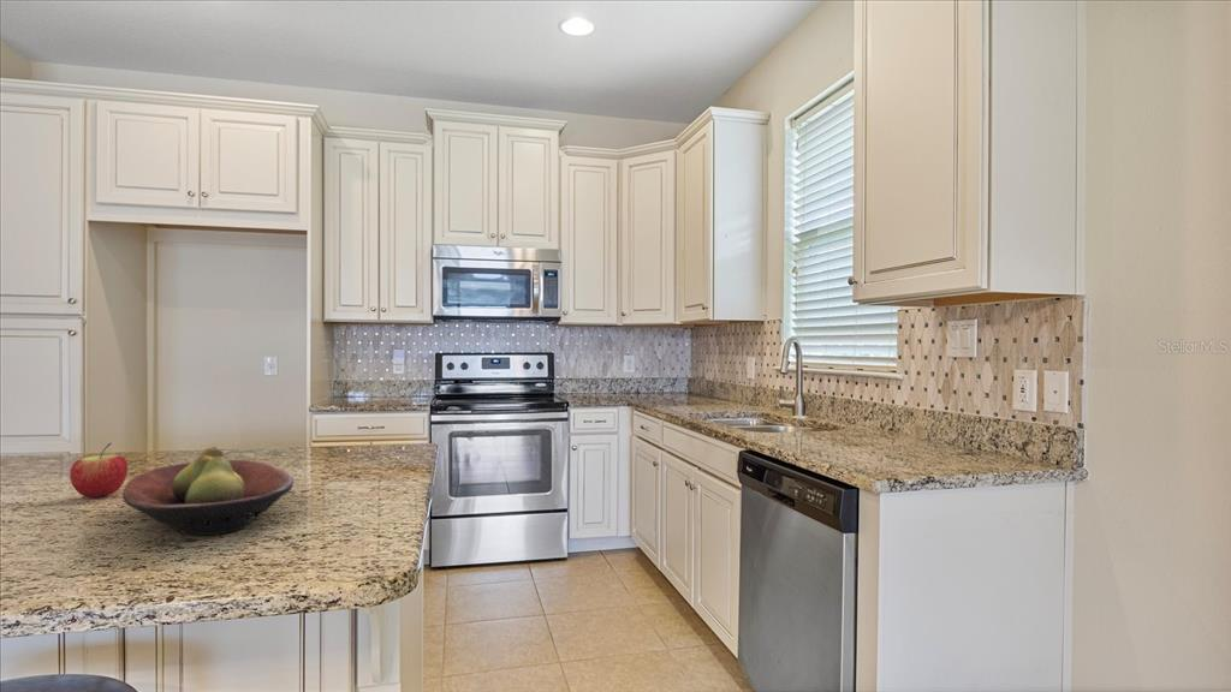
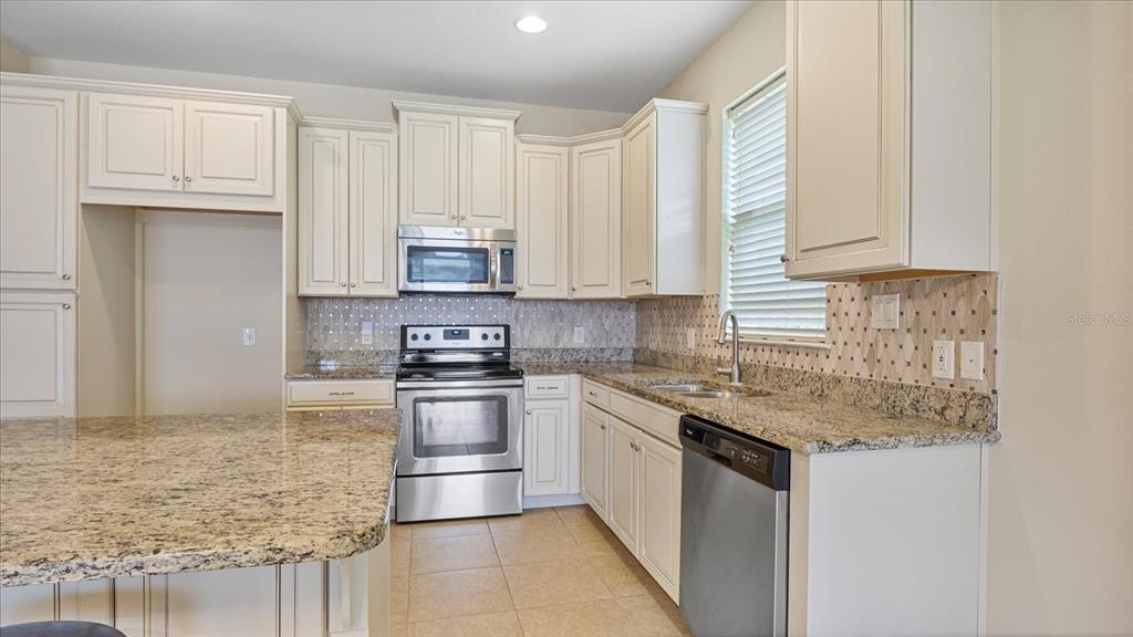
- apple (99, 469)
- fruit bowl (209, 483)
